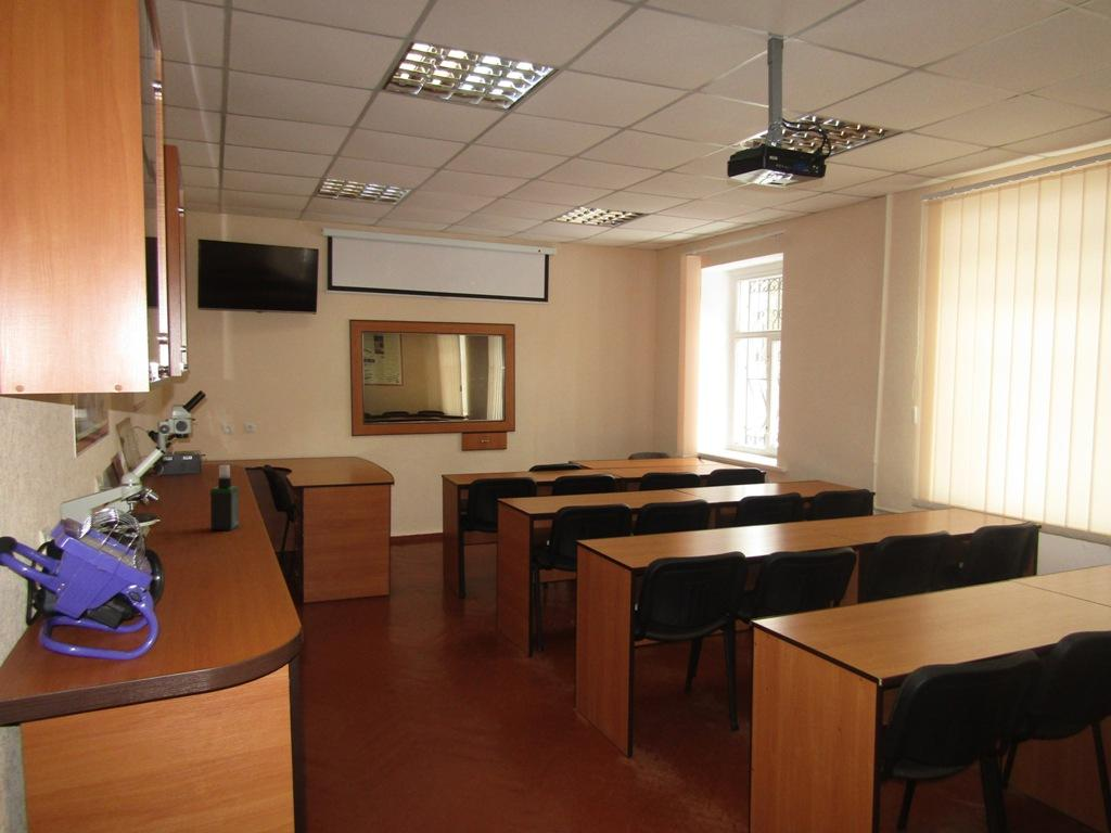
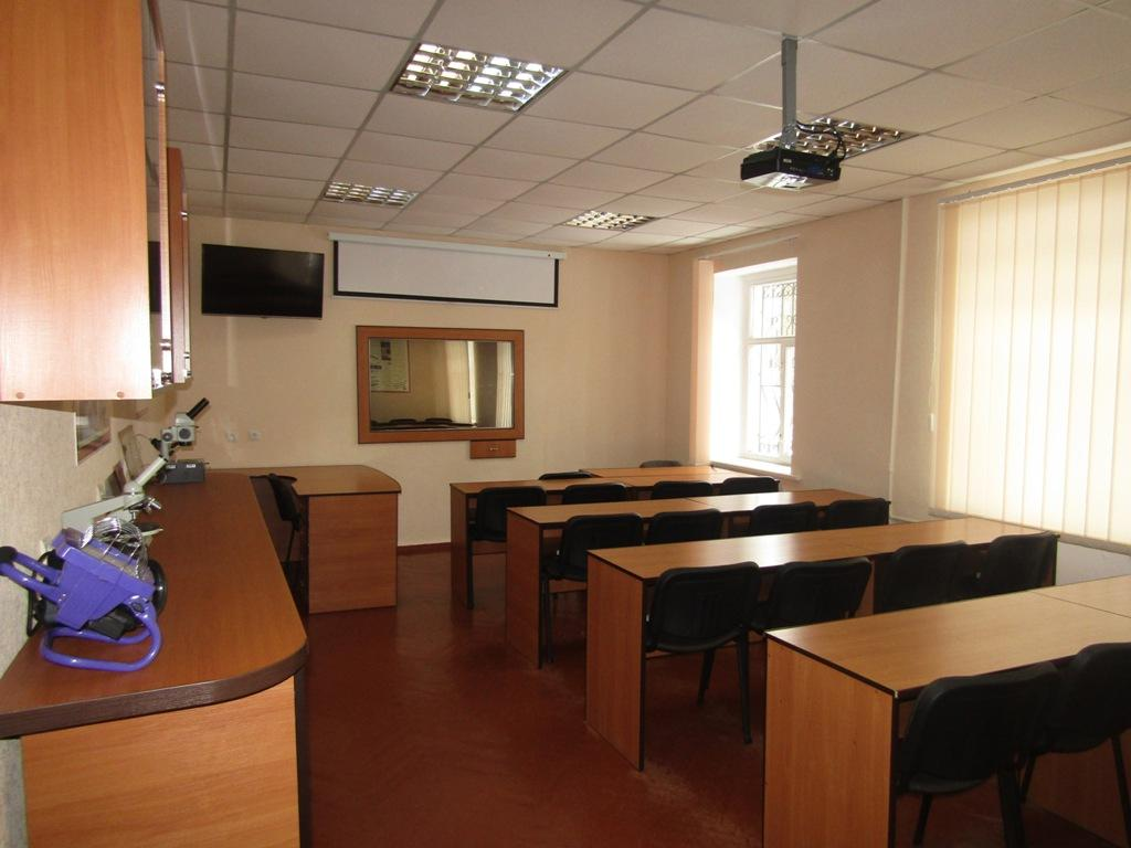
- spray bottle (225, 497)
